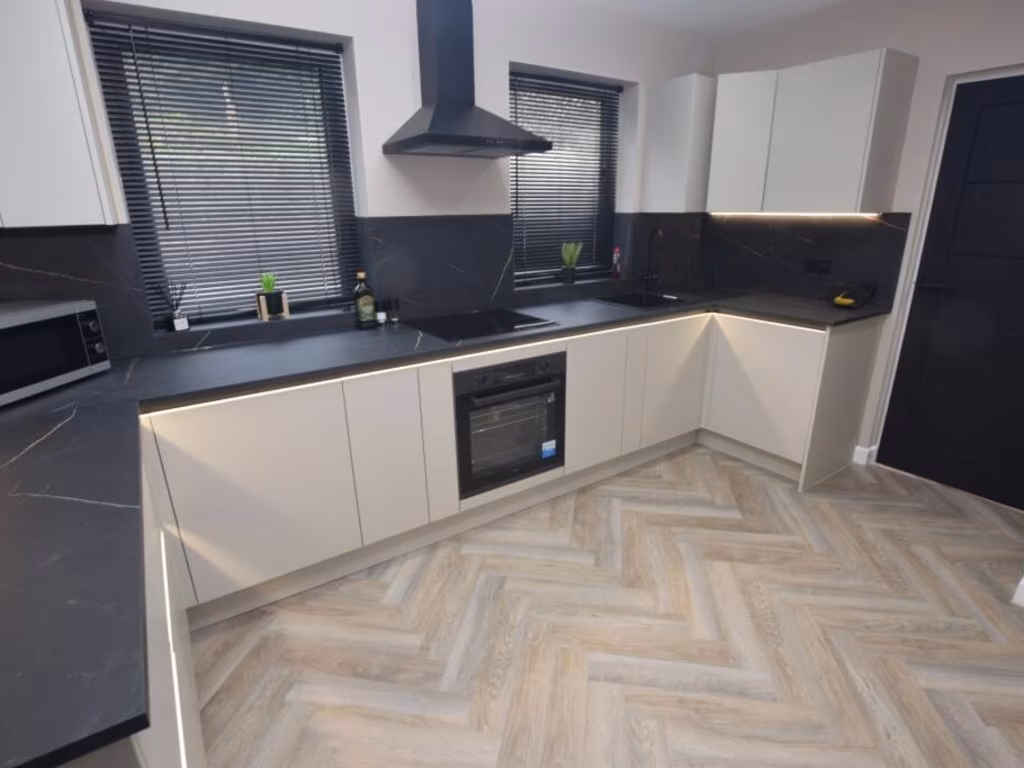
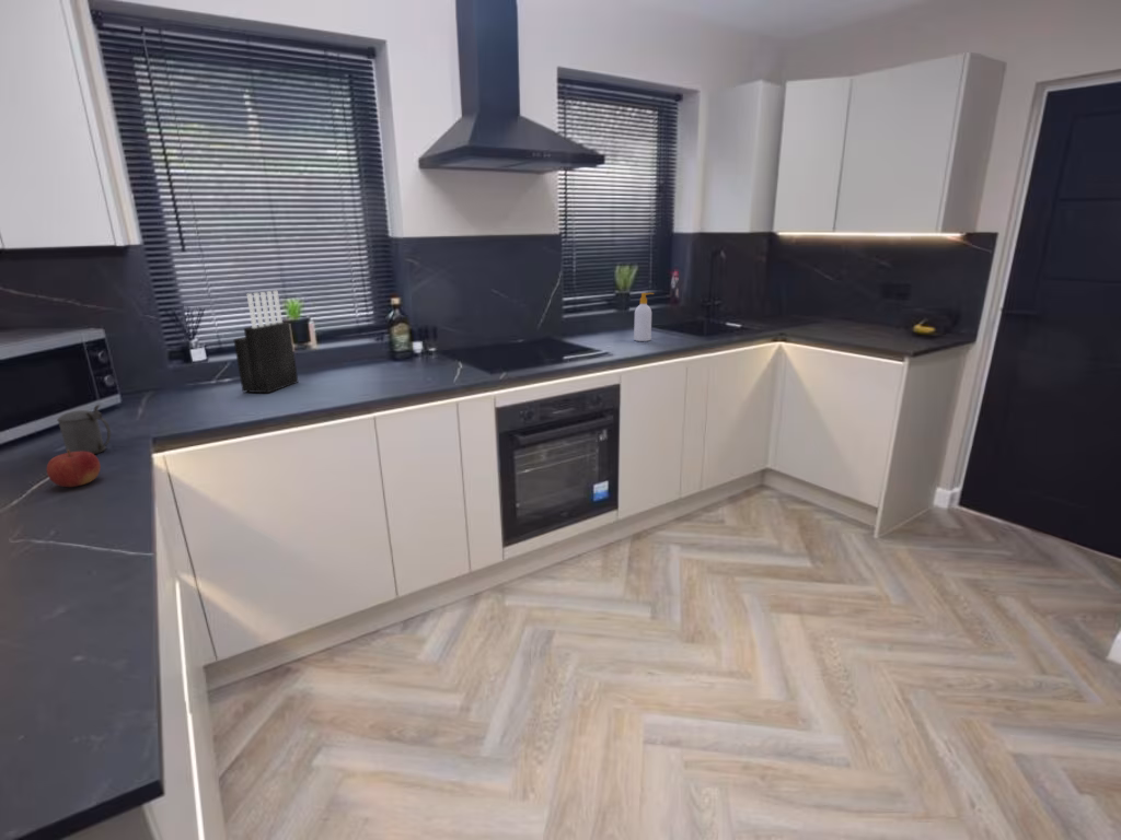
+ soap bottle (644, 316)
+ knife block (261, 340)
+ fruit (73, 467)
+ beer stein (86, 429)
